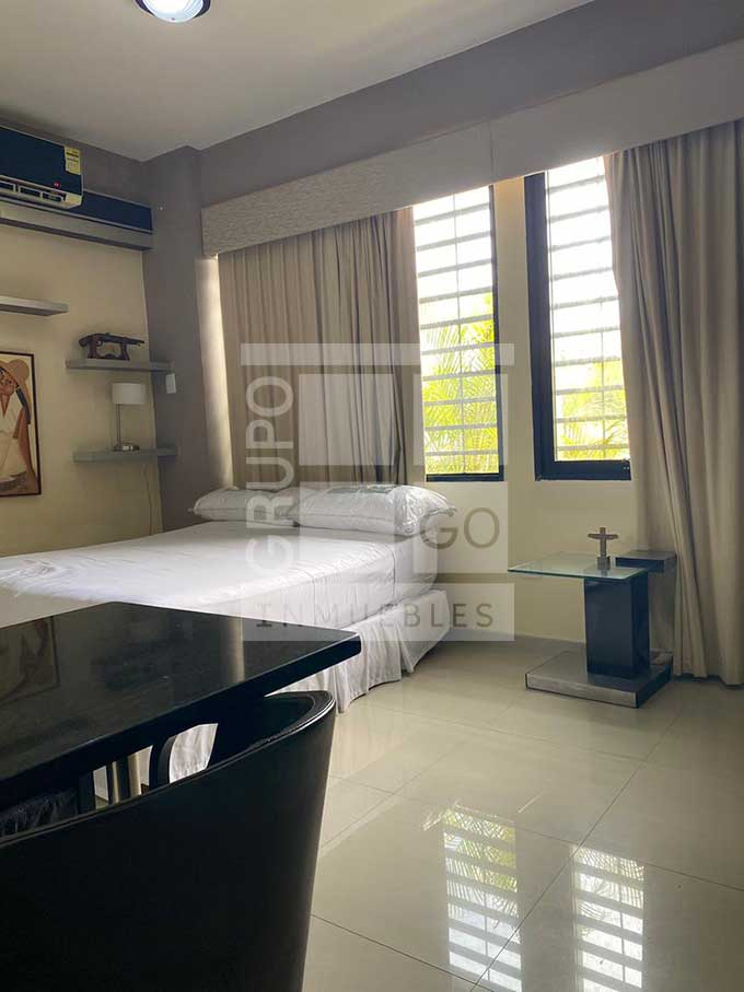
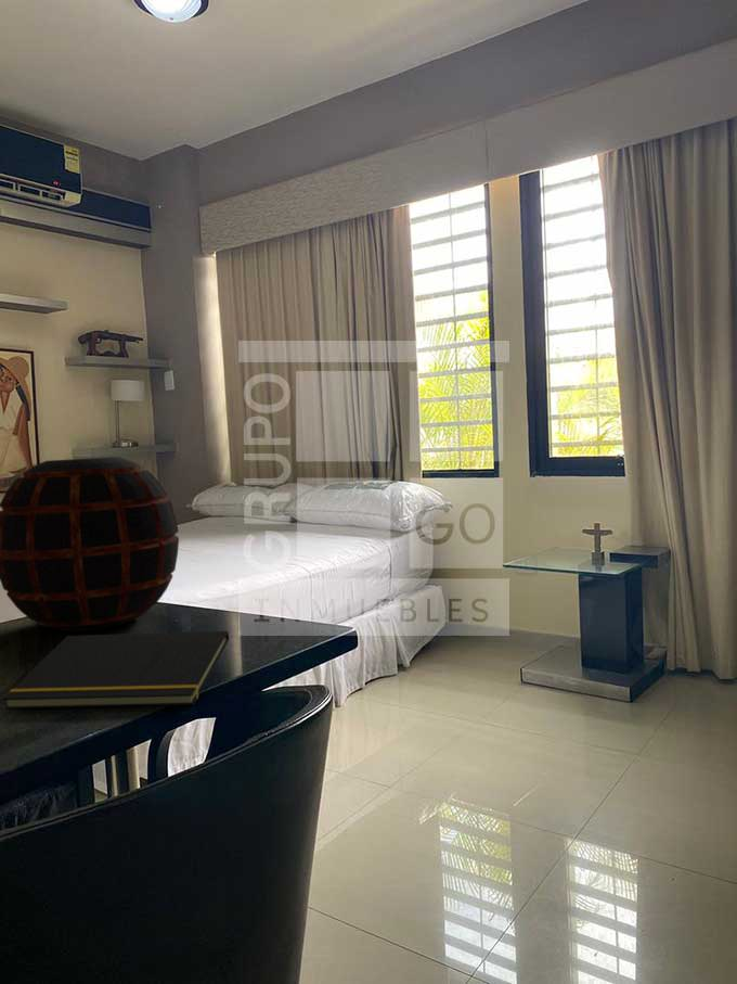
+ notepad (125, 666)
+ decorative vase (89, 540)
